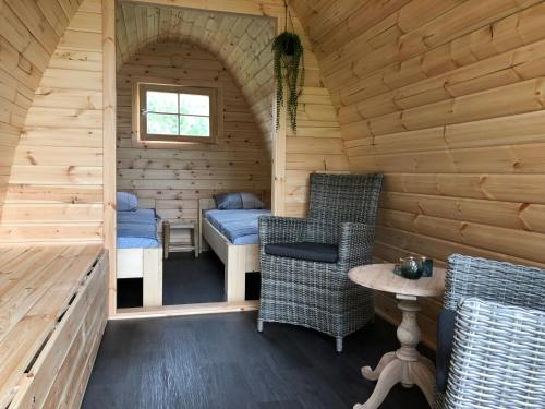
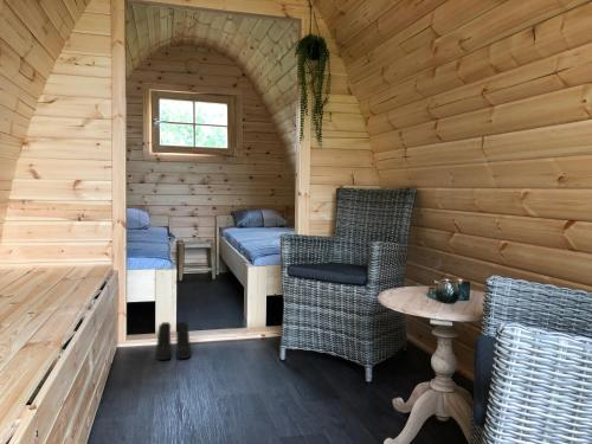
+ boots (176, 339)
